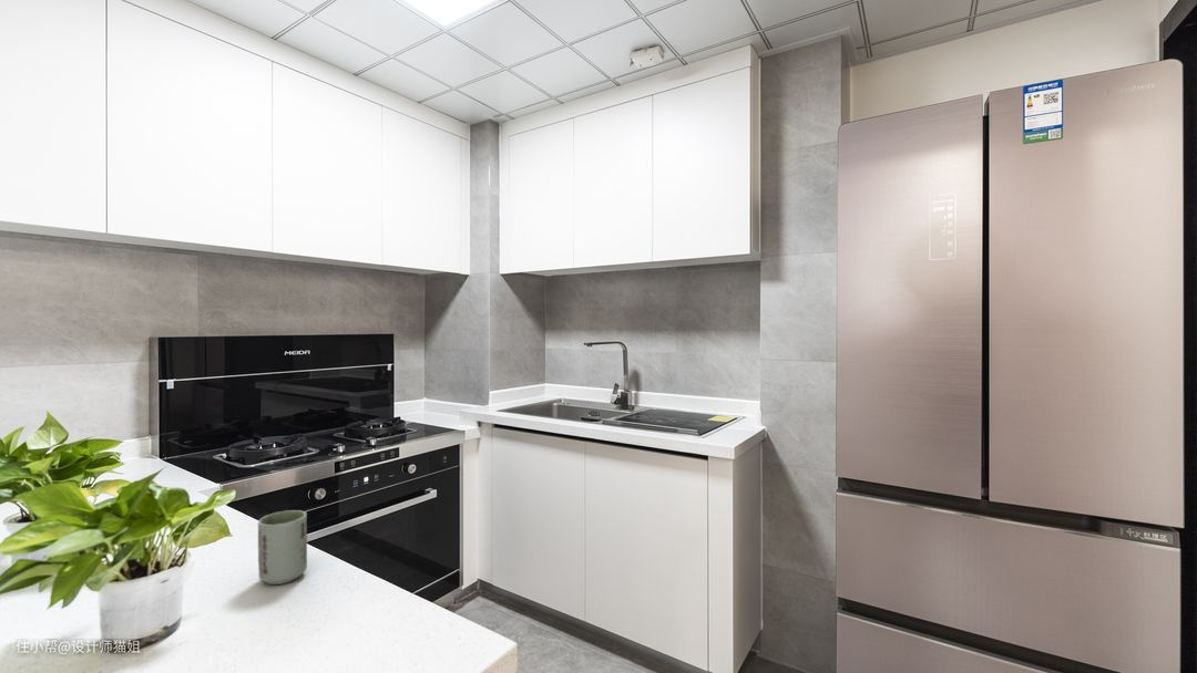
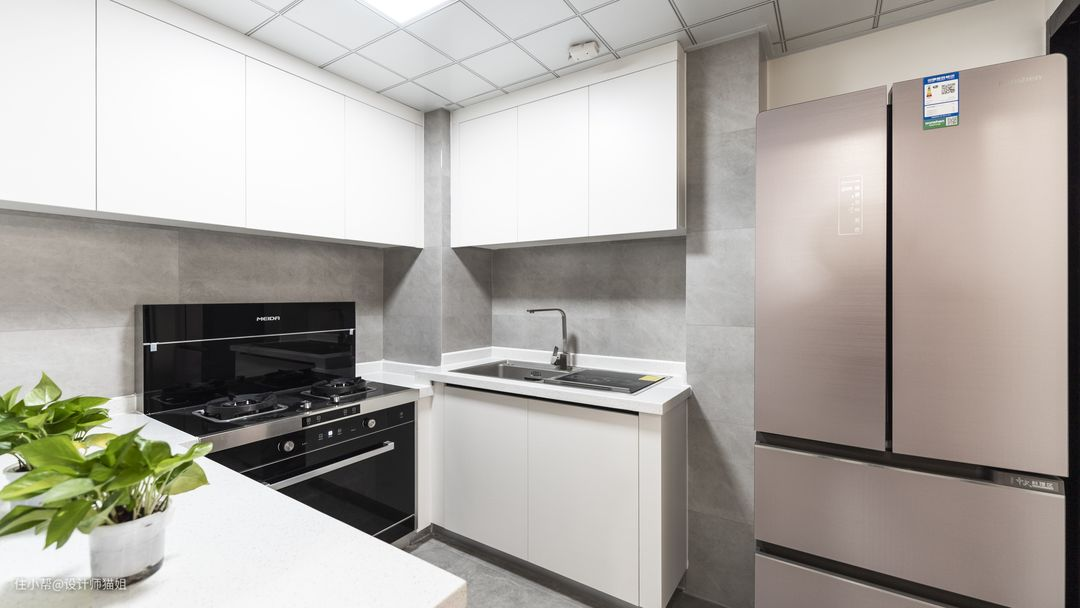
- cup (283, 547)
